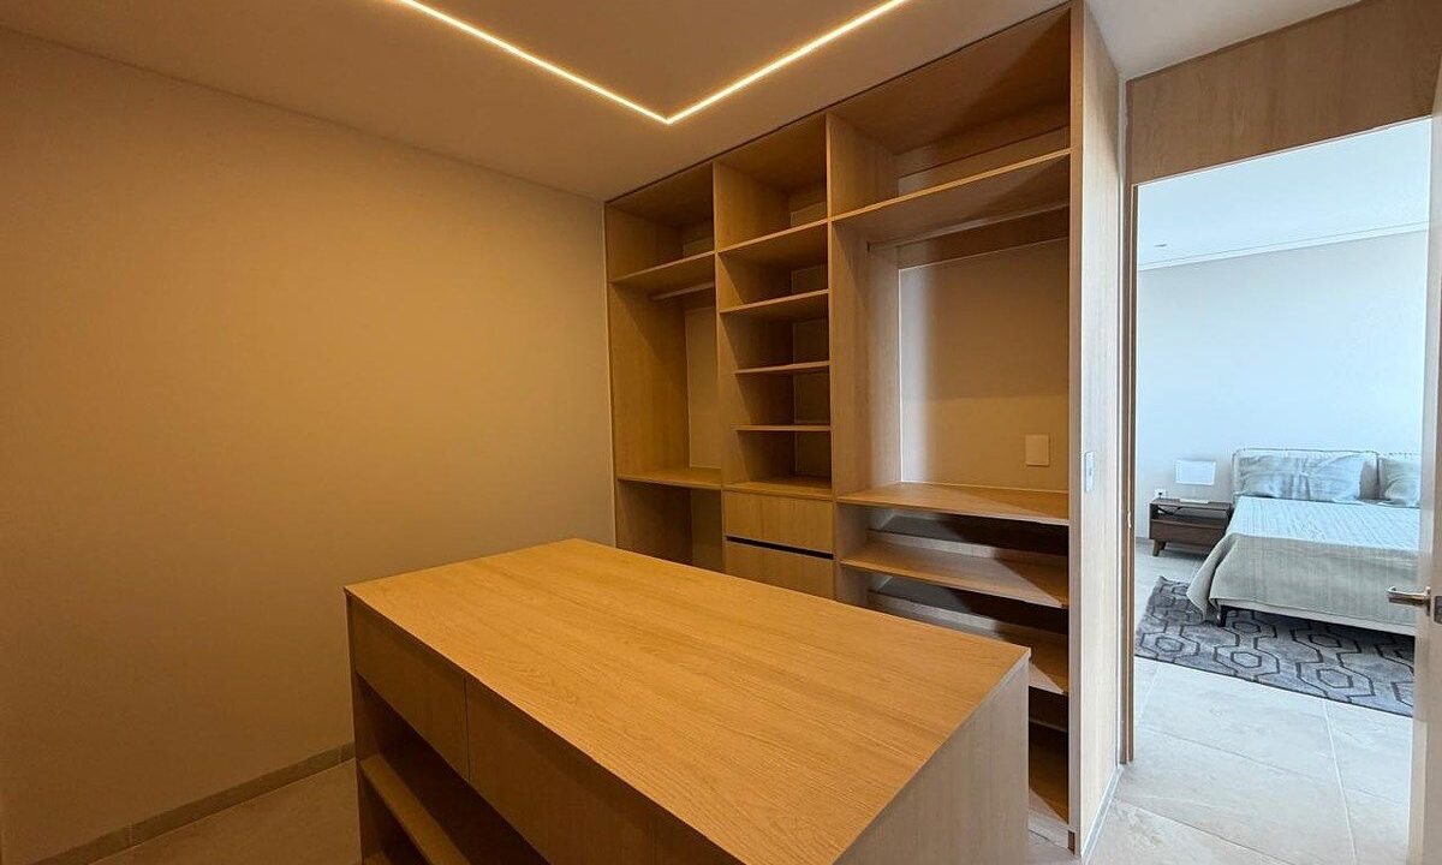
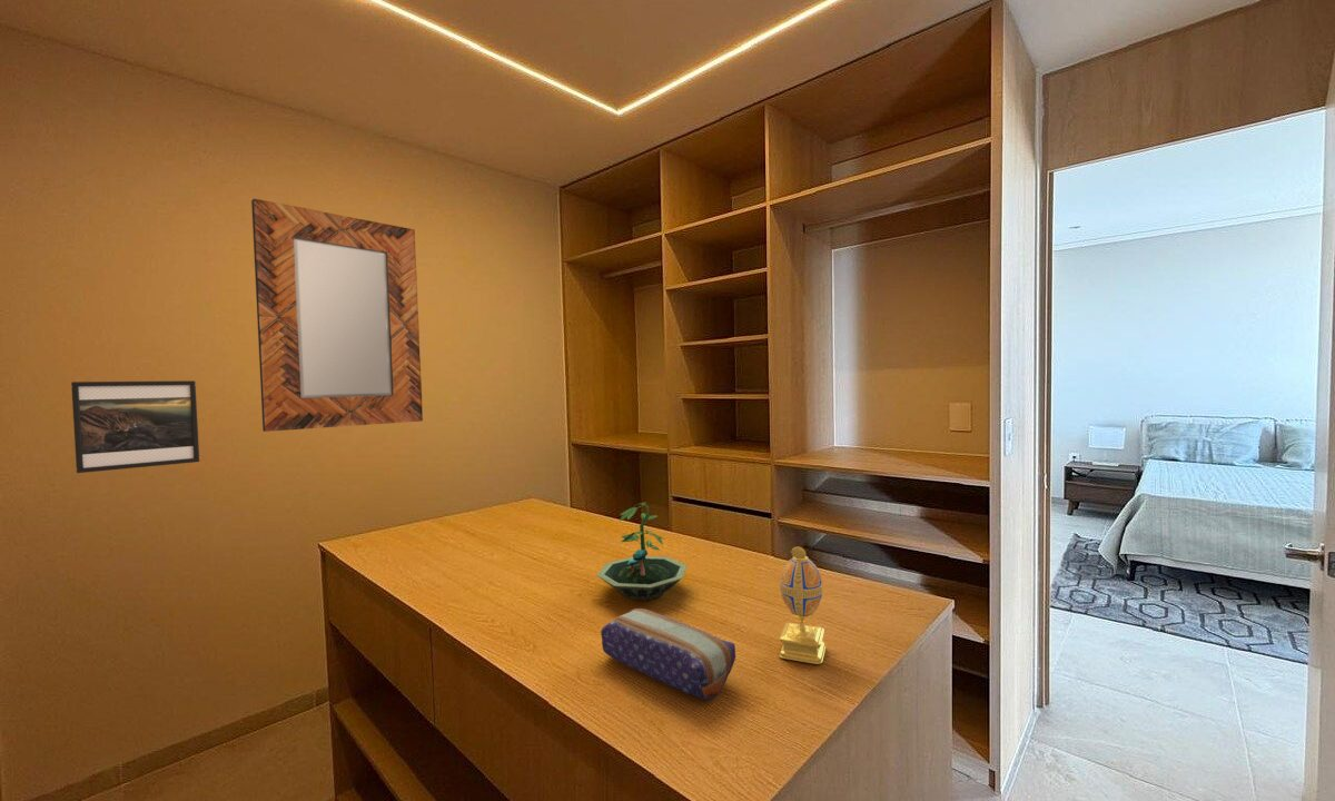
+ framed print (139, 424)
+ decorative egg (801, 596)
+ home mirror (345, 322)
+ pencil case (664, 646)
+ terrarium (642, 522)
